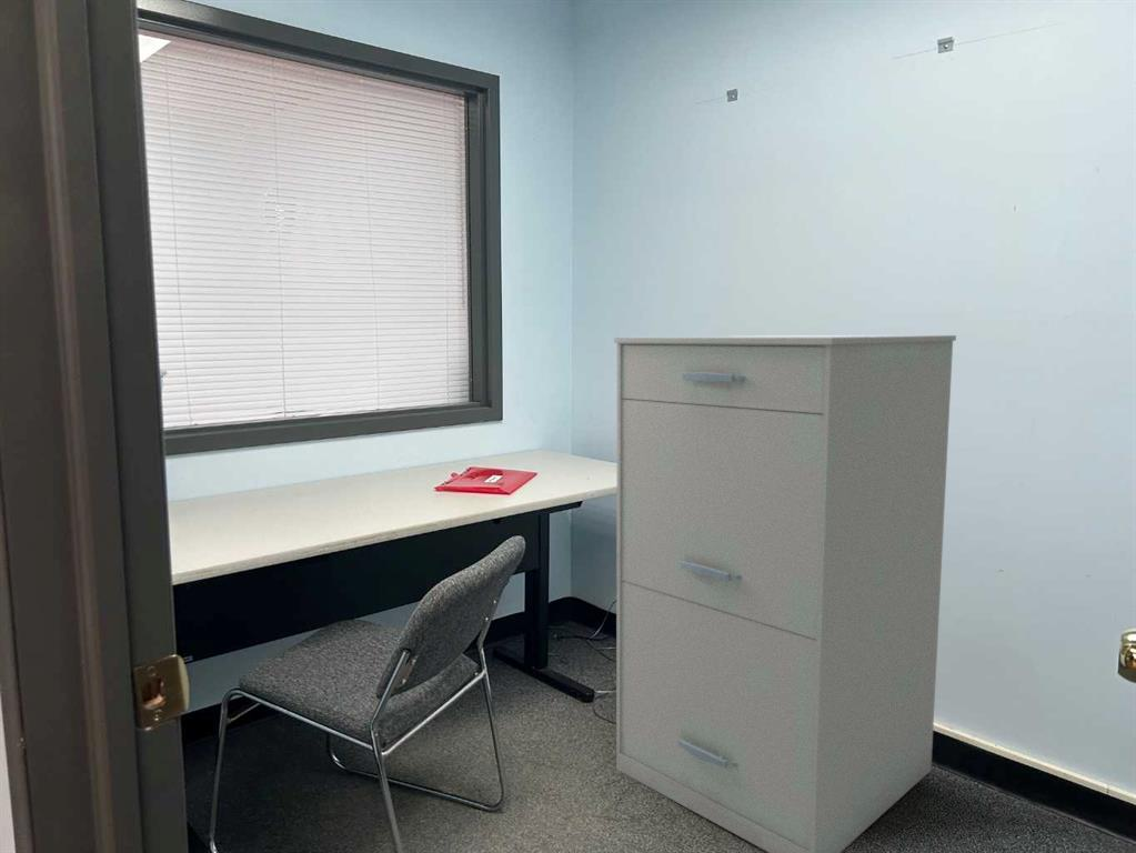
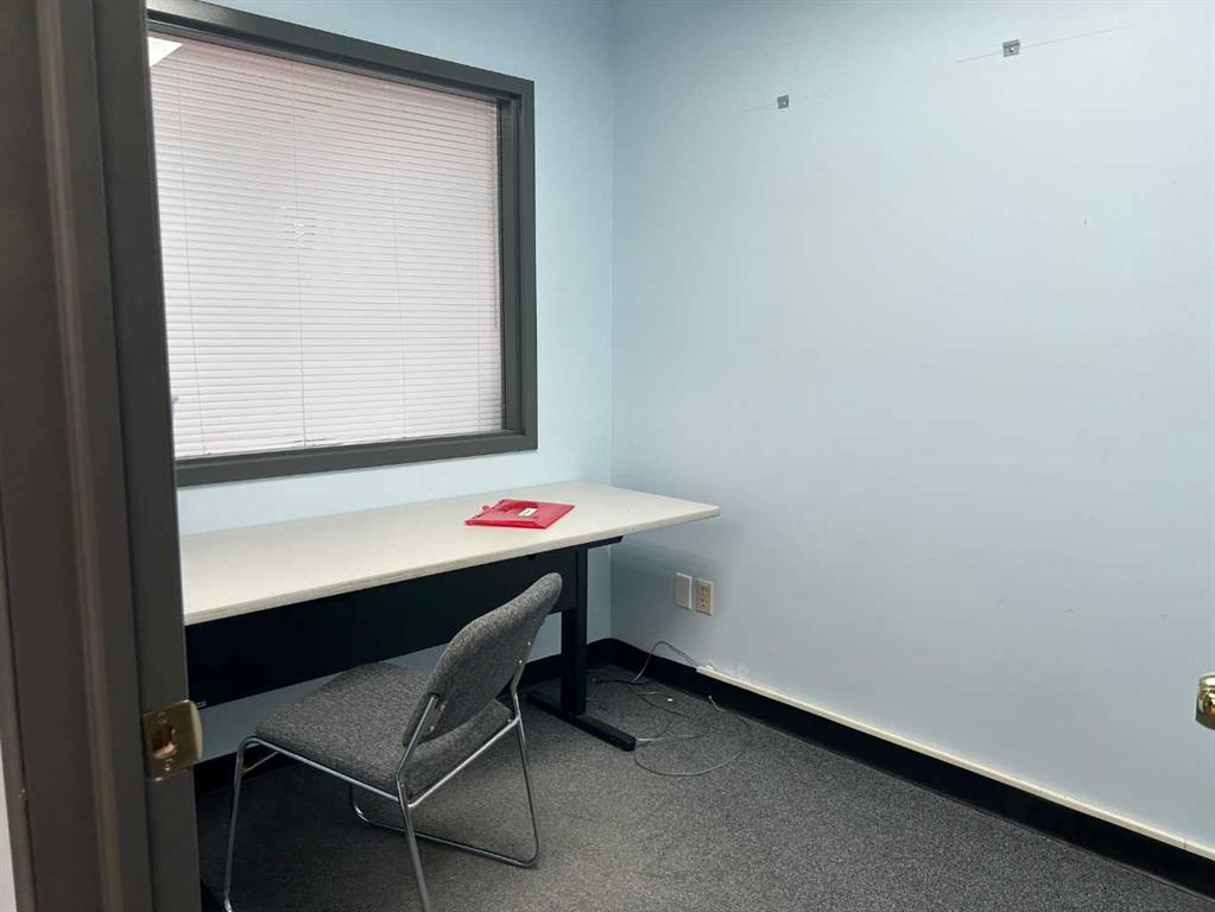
- filing cabinet (776, 561)
